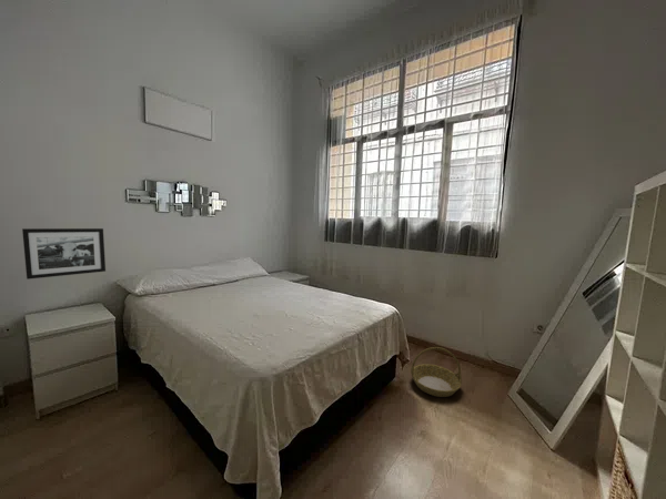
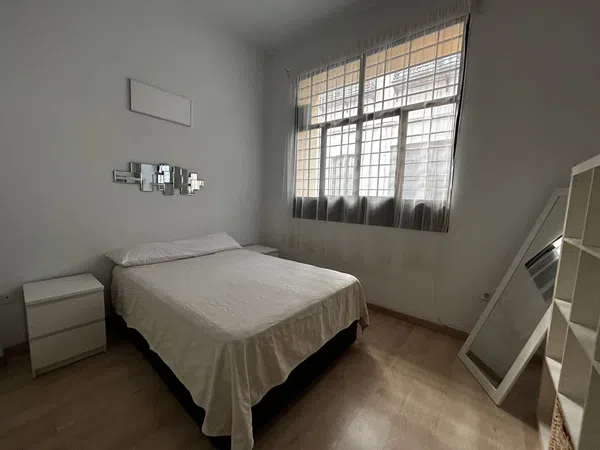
- picture frame (67, 252)
- basket (436, 366)
